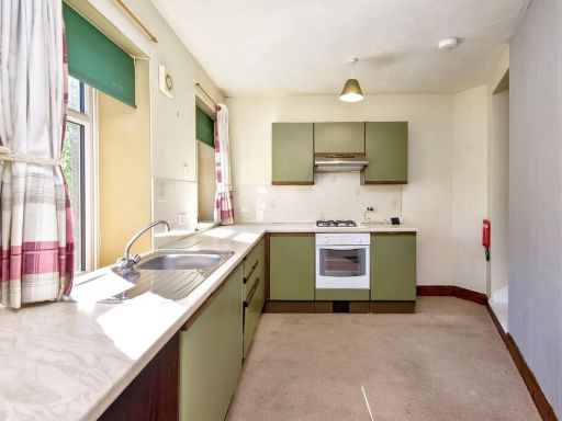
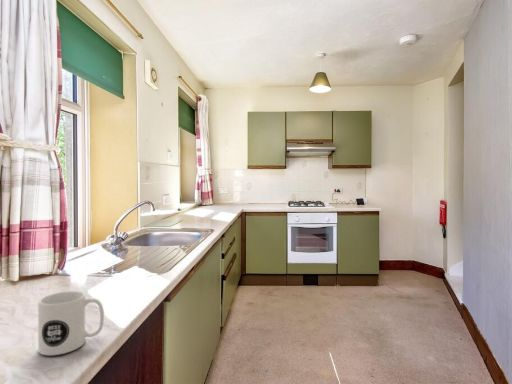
+ mug (72, 319)
